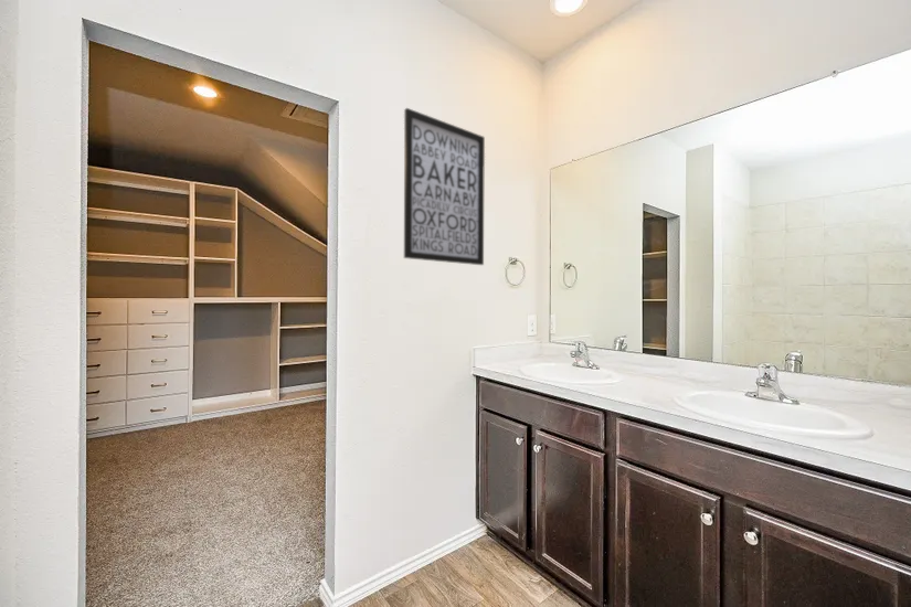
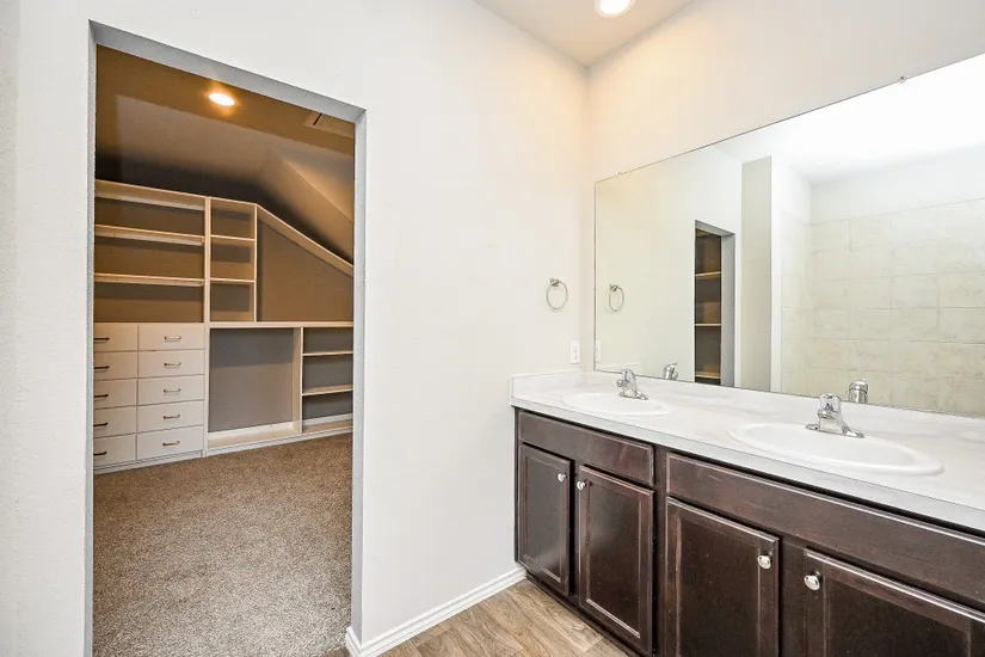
- wall art (446, 192)
